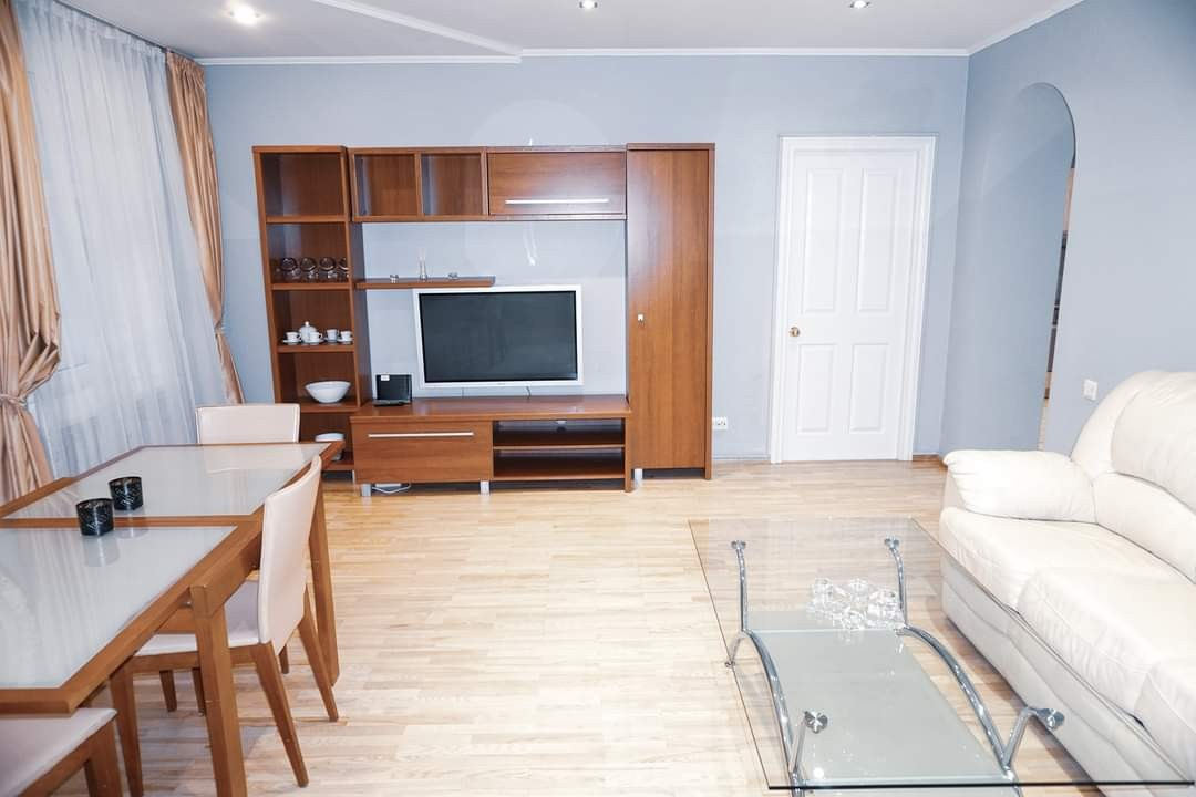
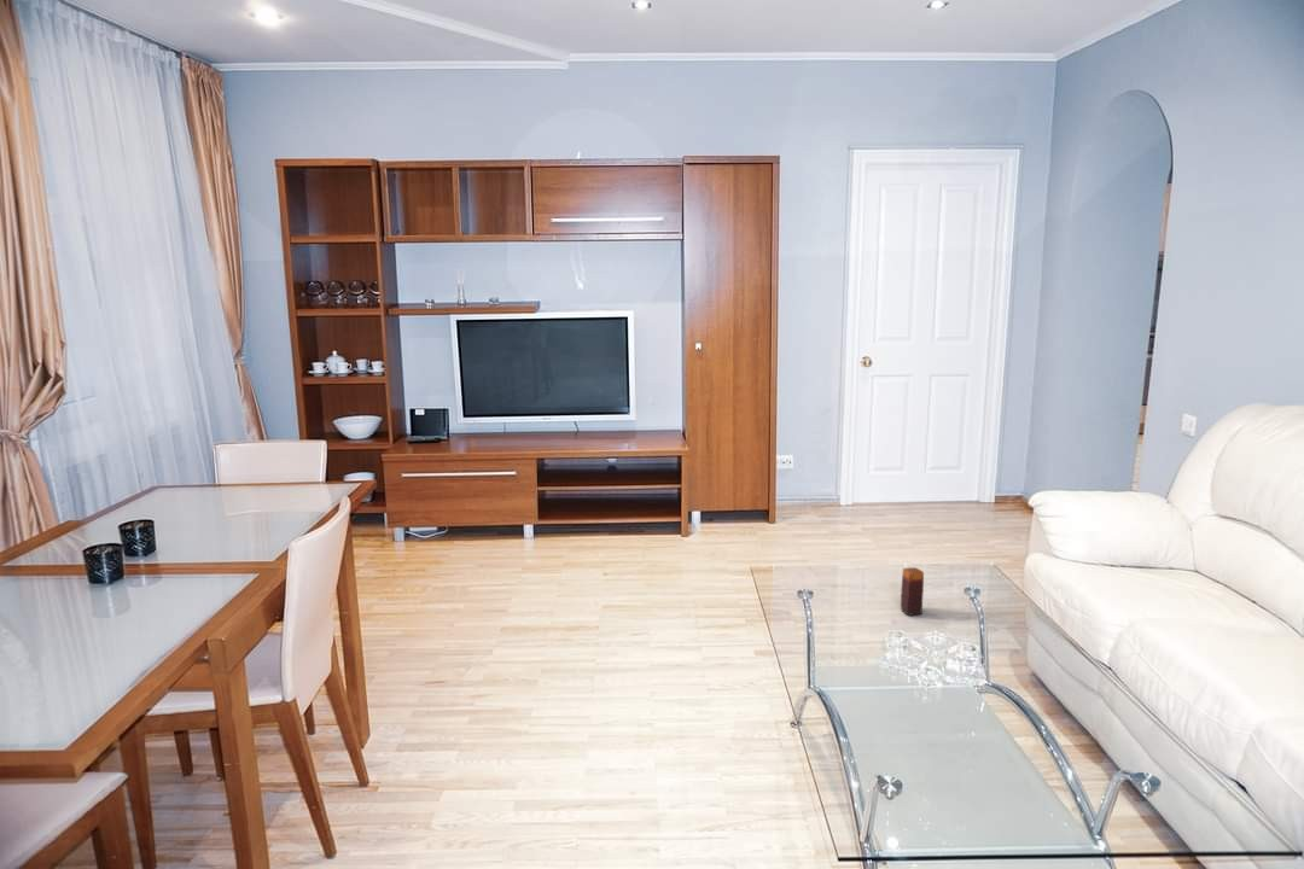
+ candle (912, 590)
